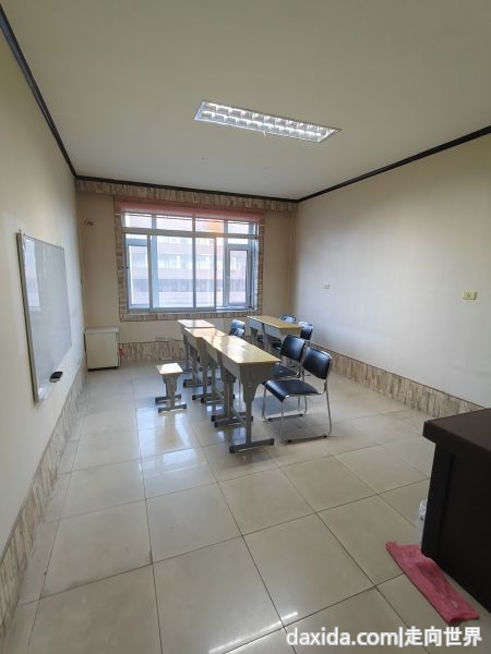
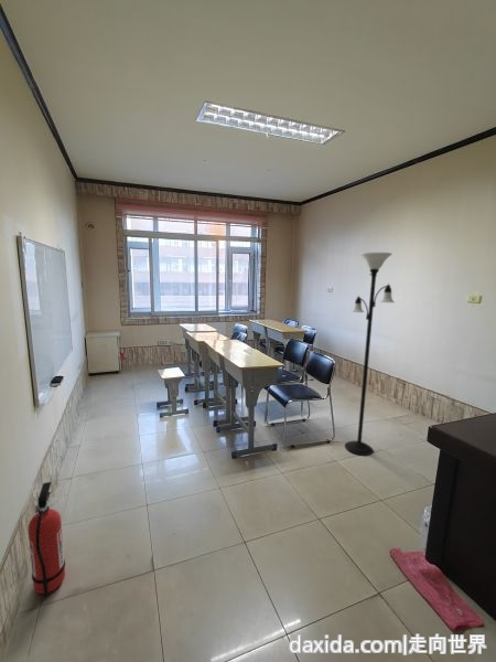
+ floor lamp (366, 355)
+ fire extinguisher (45, 542)
